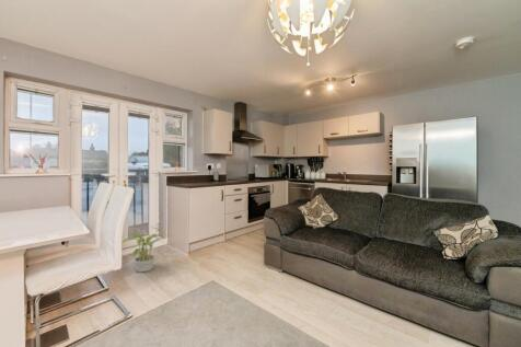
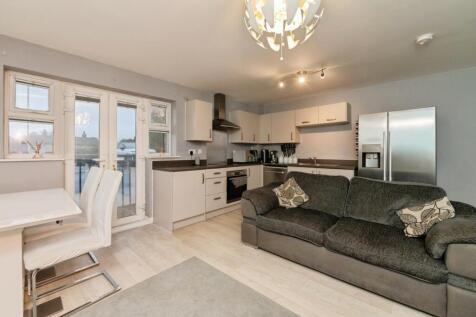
- potted plant (144, 251)
